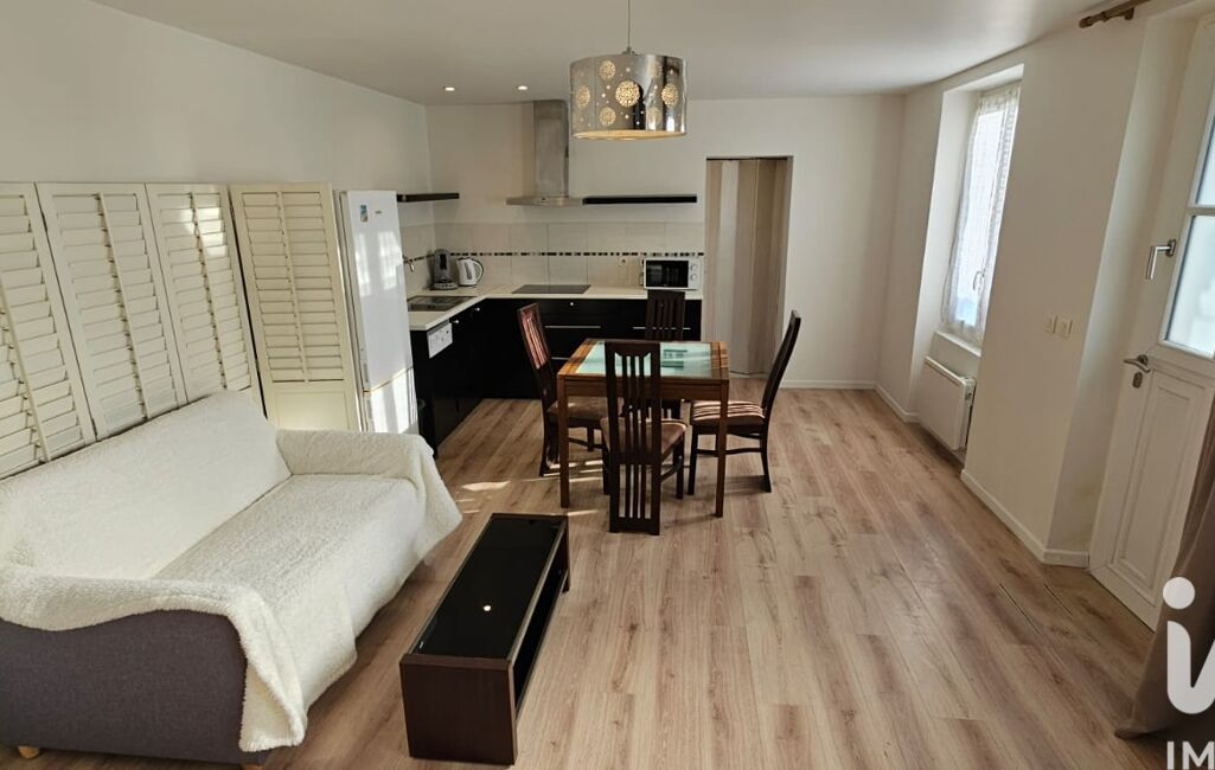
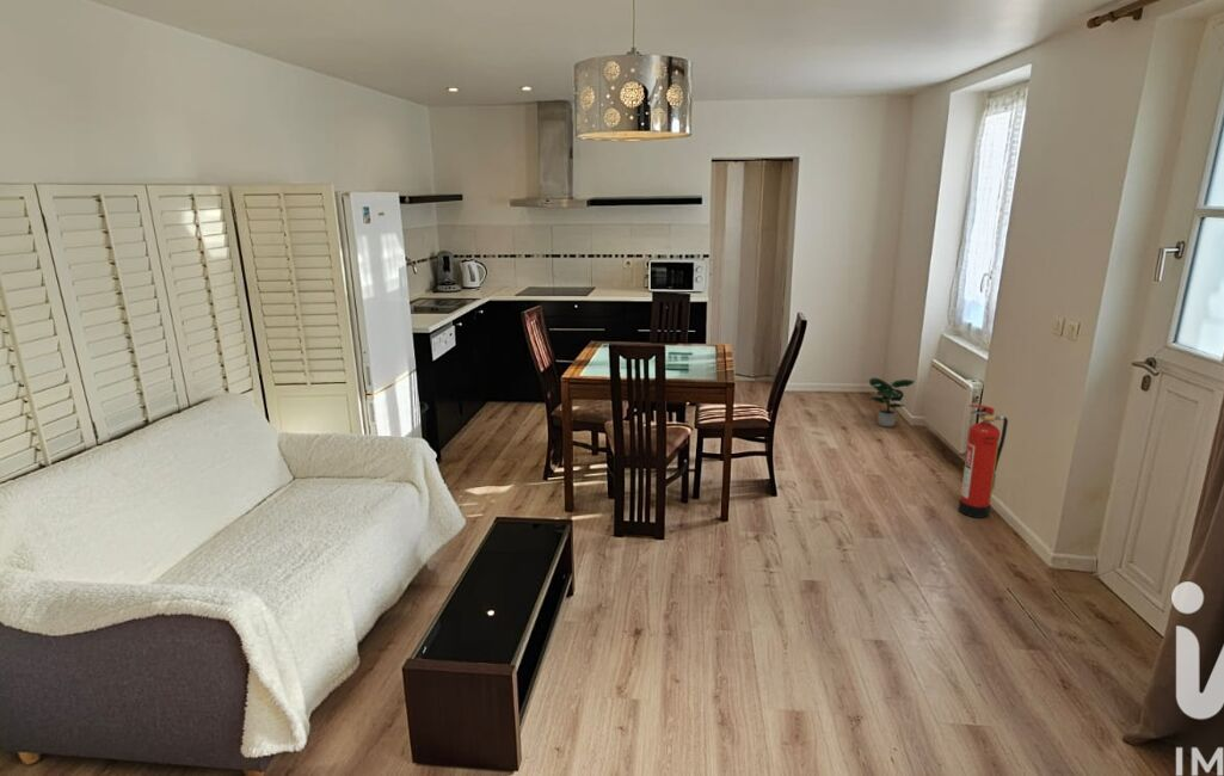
+ potted plant (888, 402)
+ fire extinguisher (982, 460)
